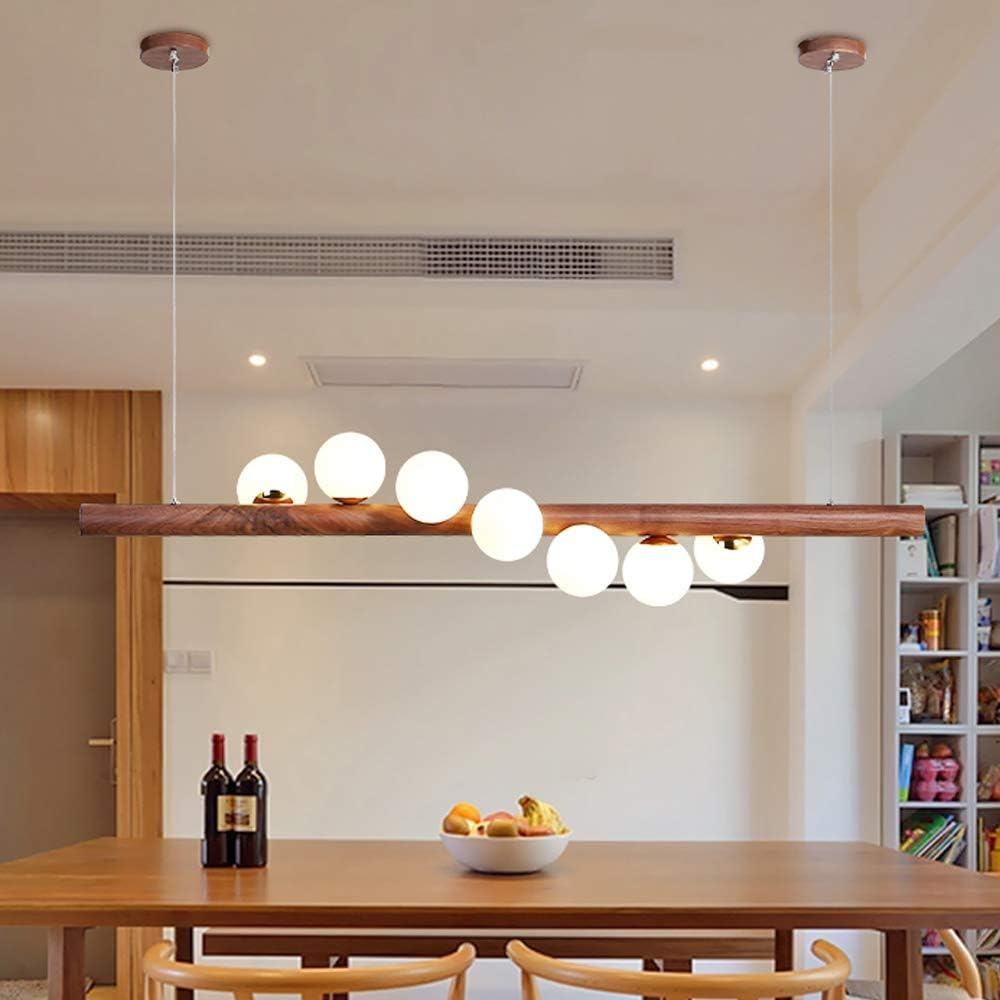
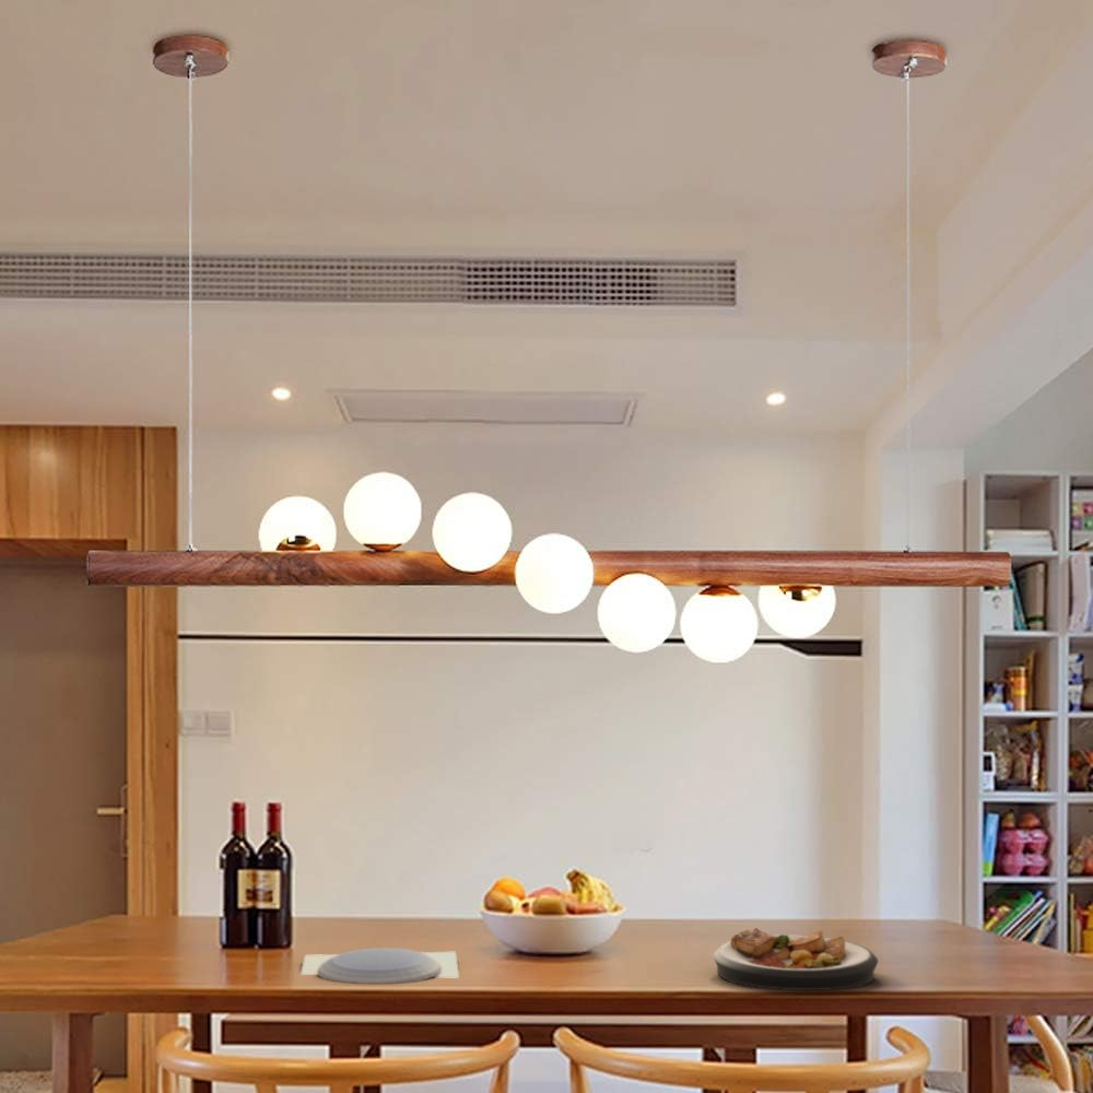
+ plate (795, 955)
+ plate (379, 963)
